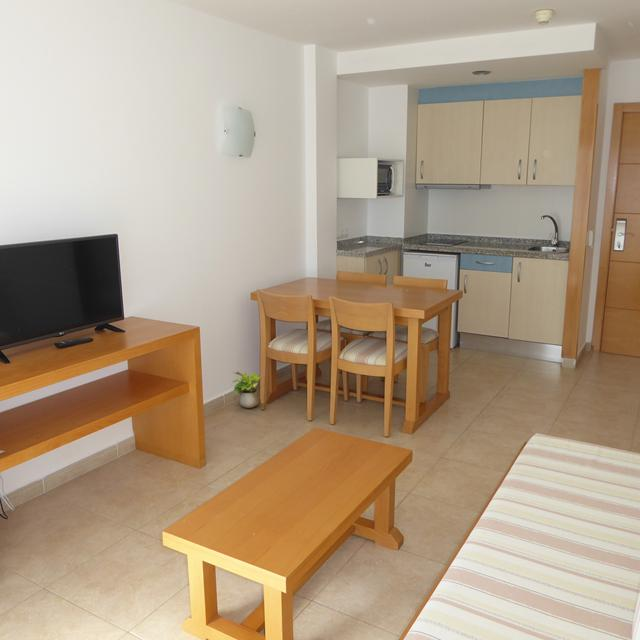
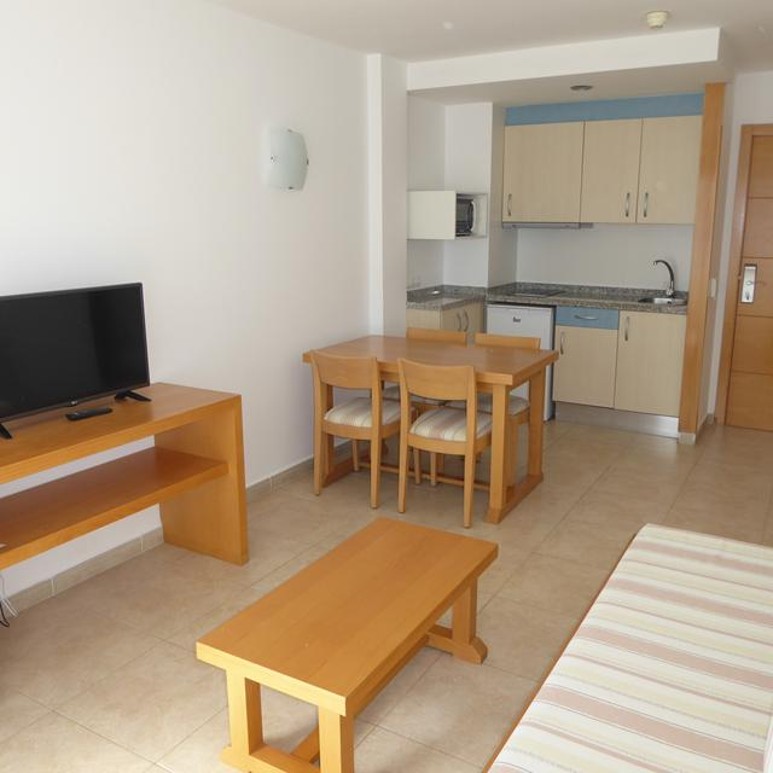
- potted plant (246, 388)
